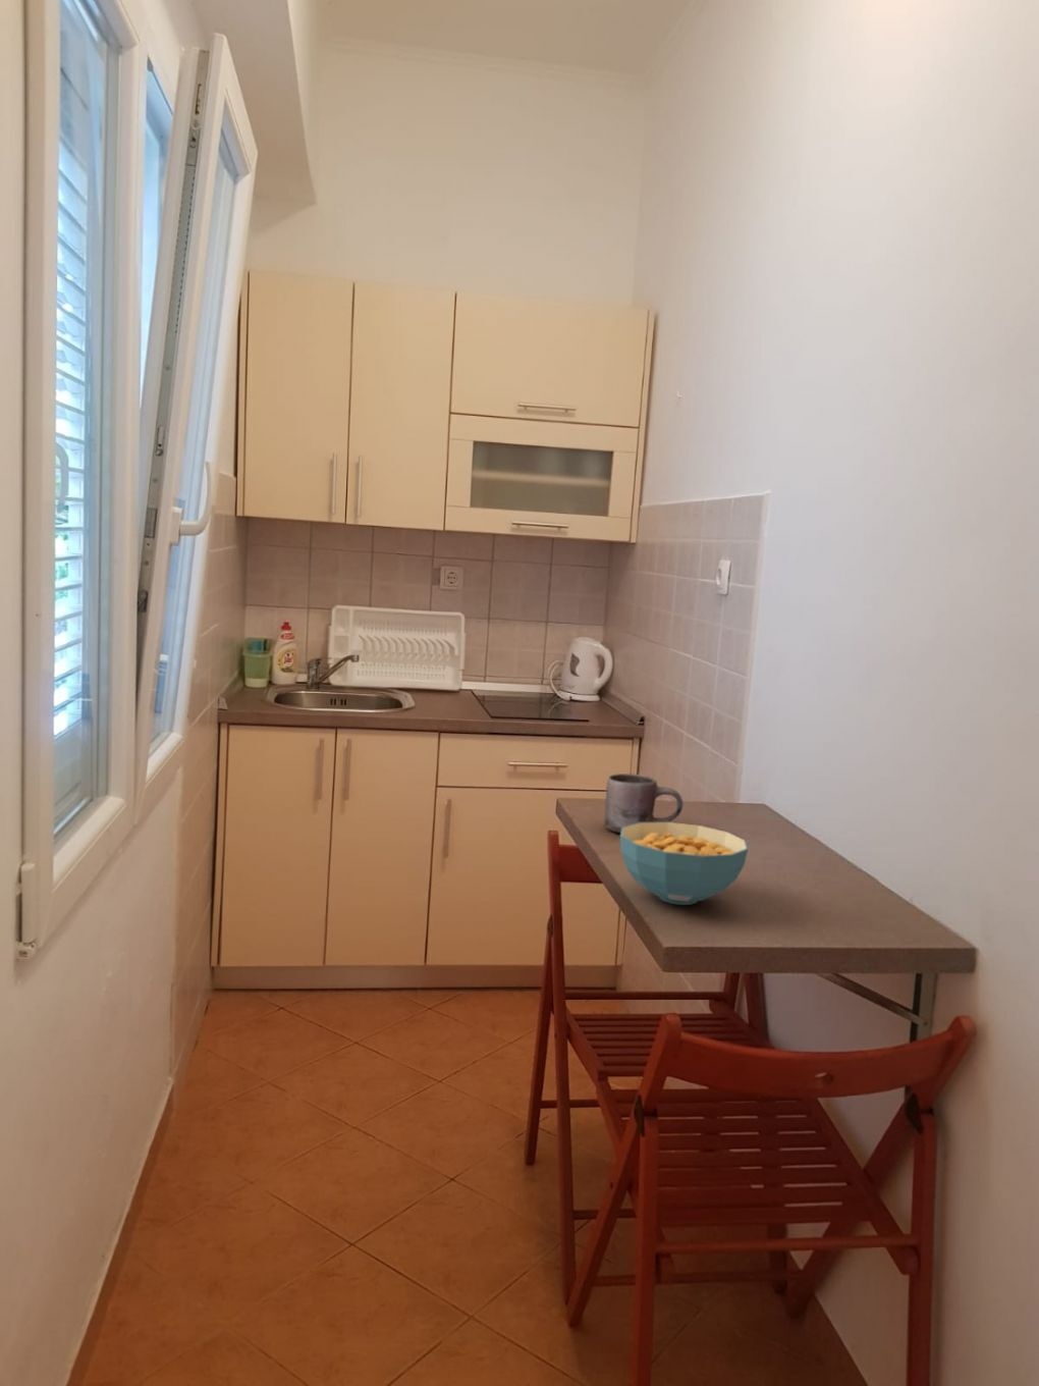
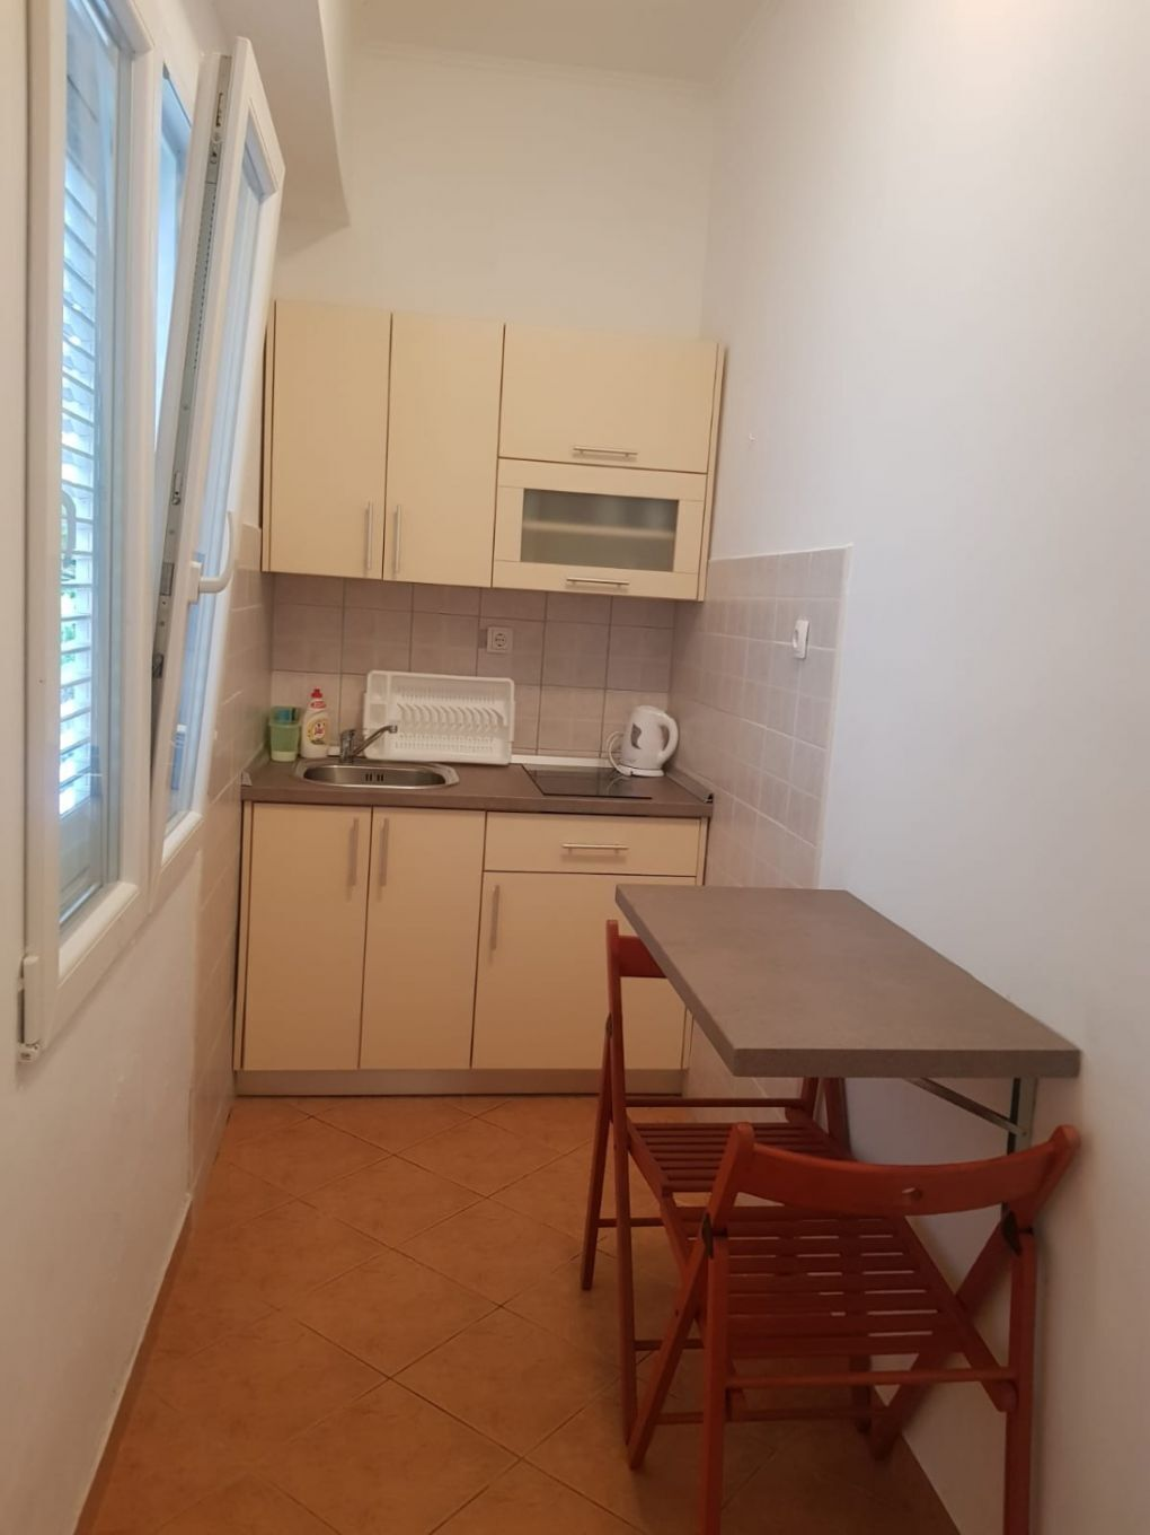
- cereal bowl (680, 869)
- mug (641, 804)
